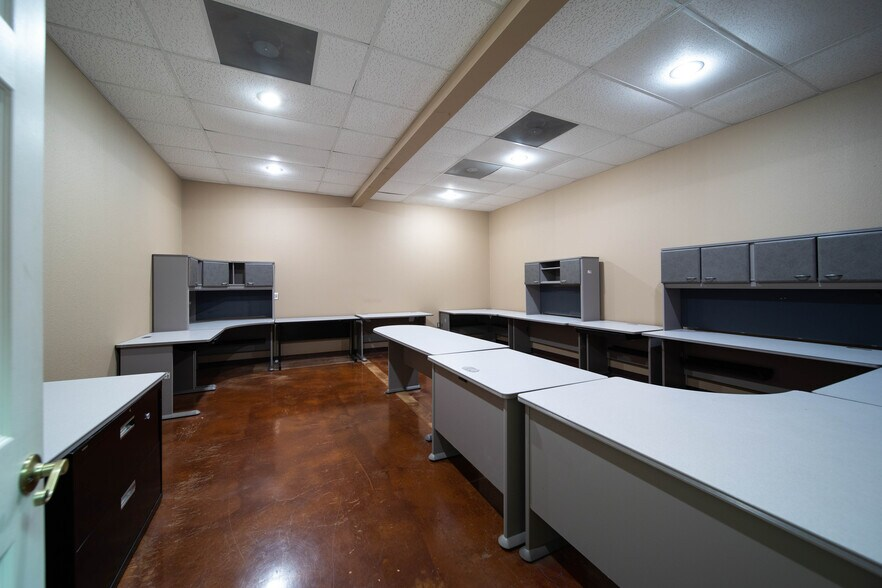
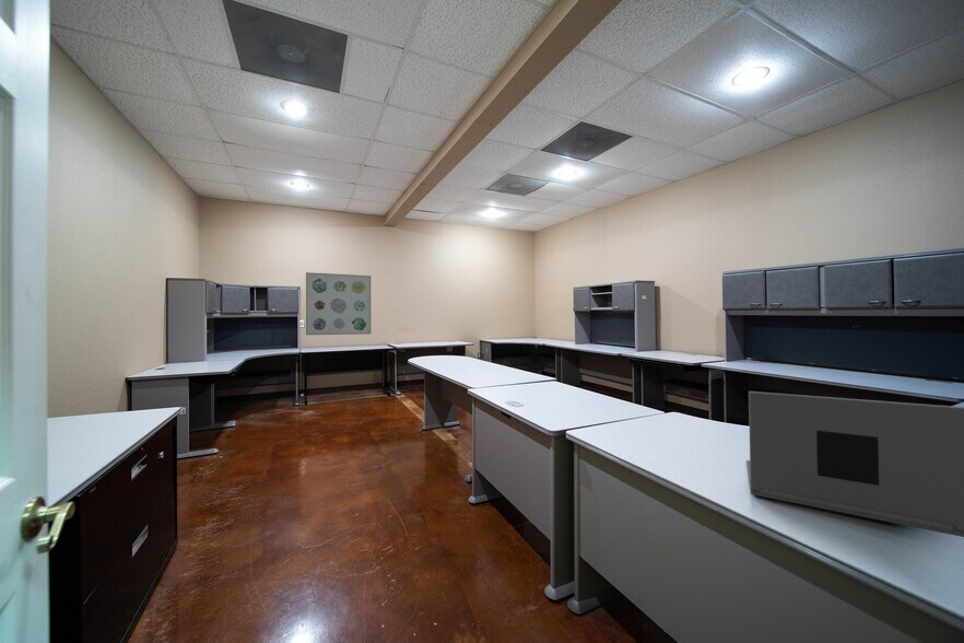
+ laptop (833, 442)
+ wall art (339, 304)
